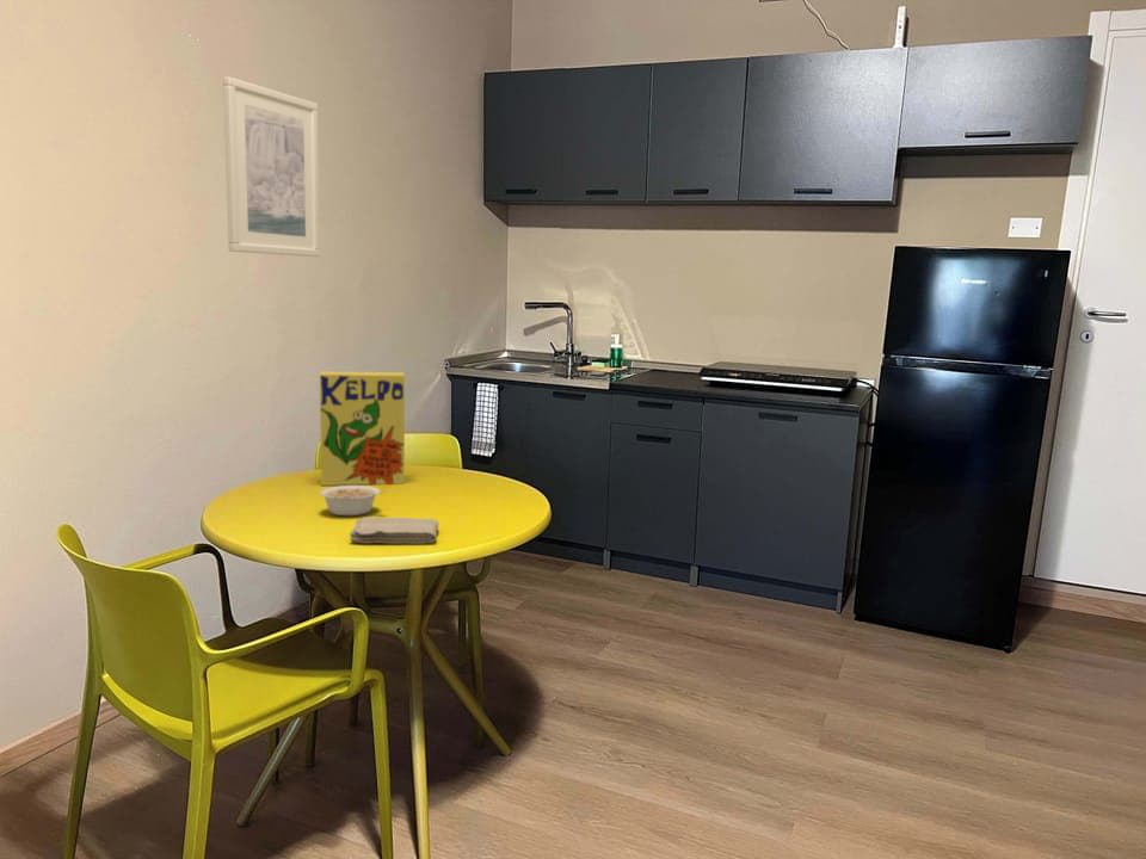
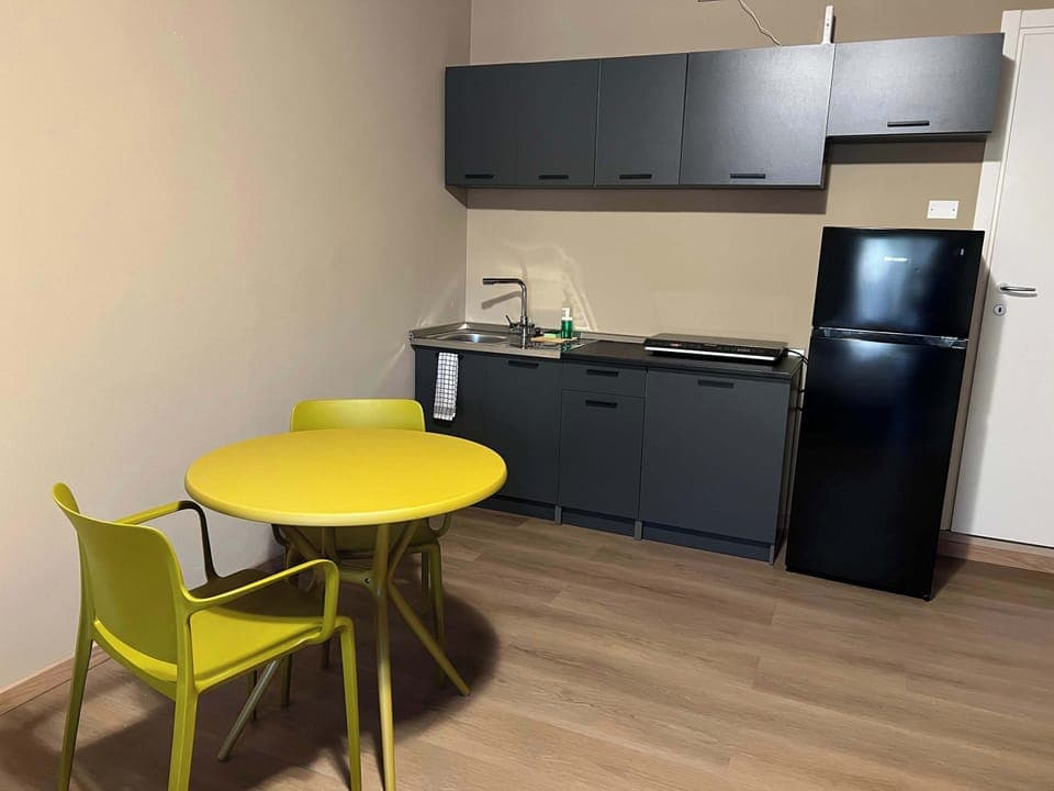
- legume (352, 499)
- washcloth (395, 529)
- cereal box (363, 427)
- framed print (275, 173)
